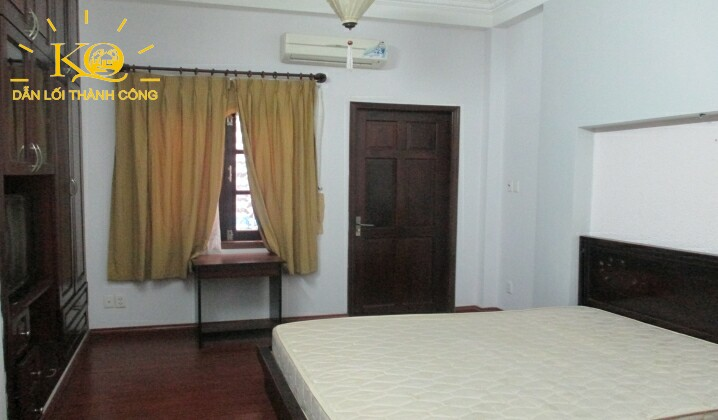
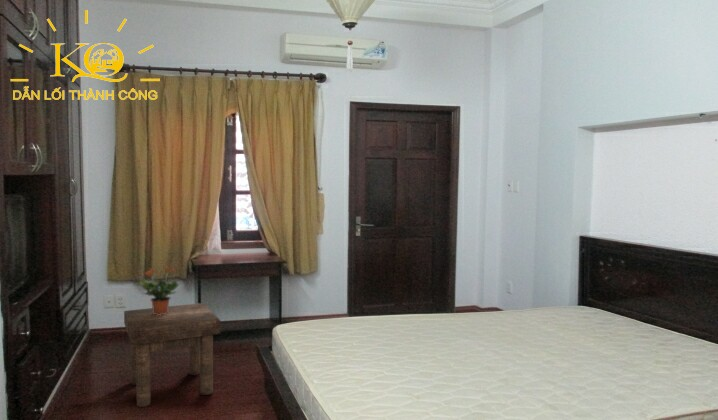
+ potted plant (160, 289)
+ stool (171, 348)
